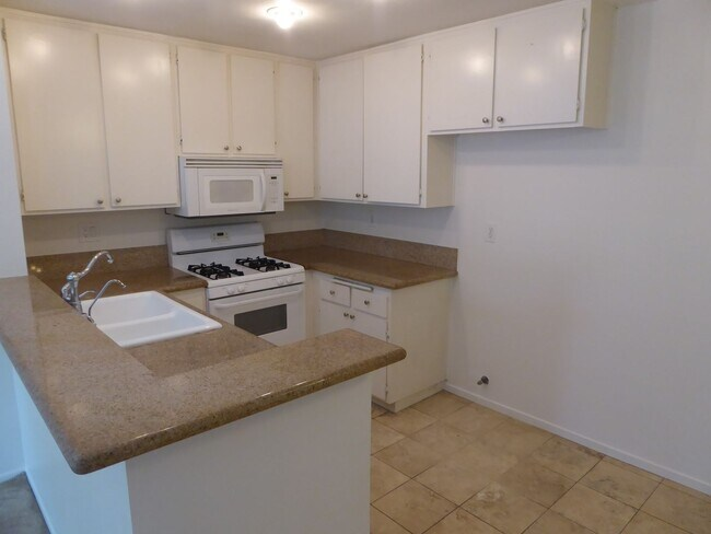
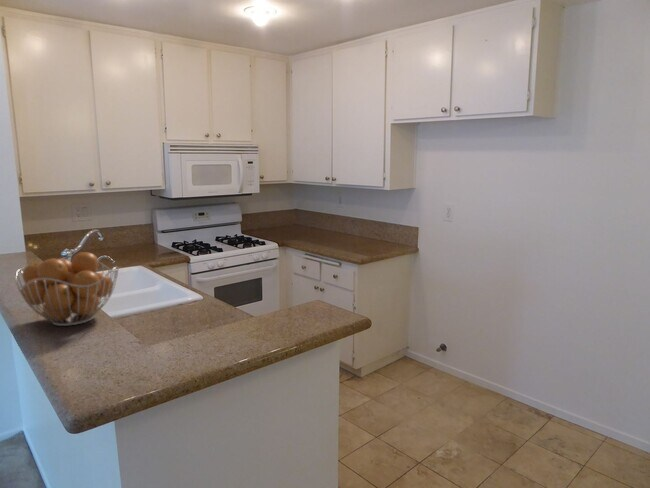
+ fruit basket (70, 287)
